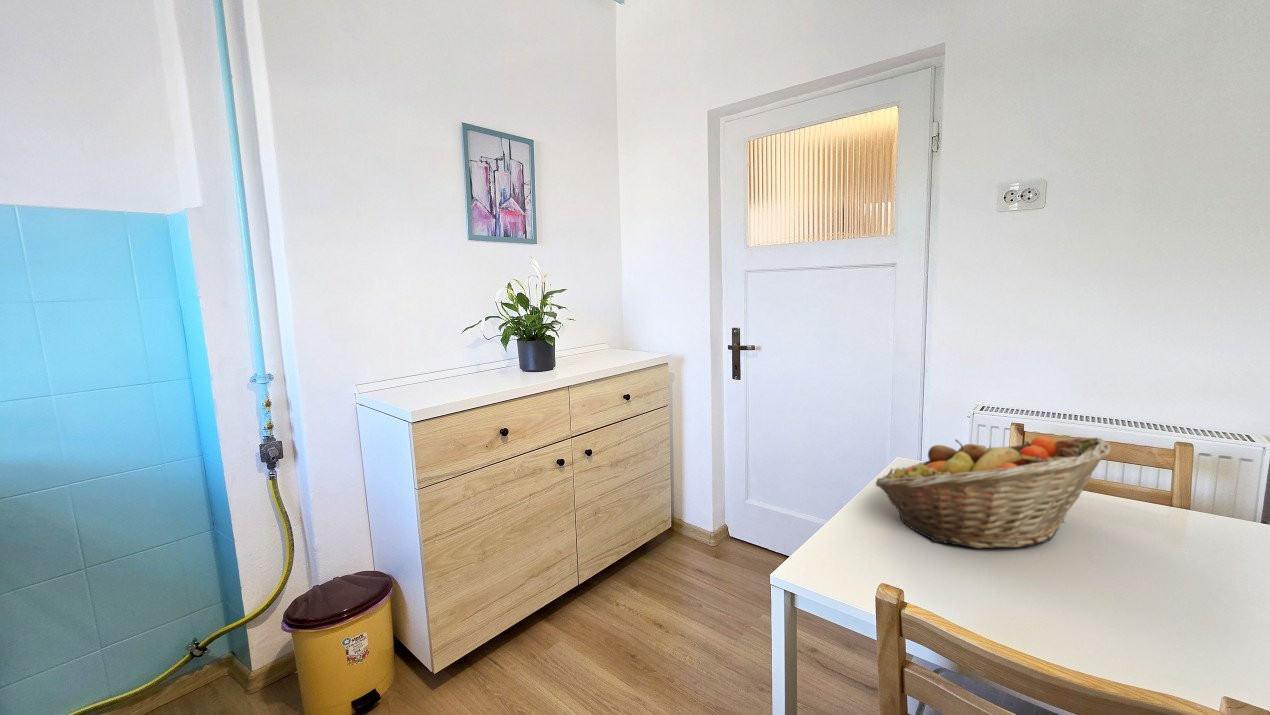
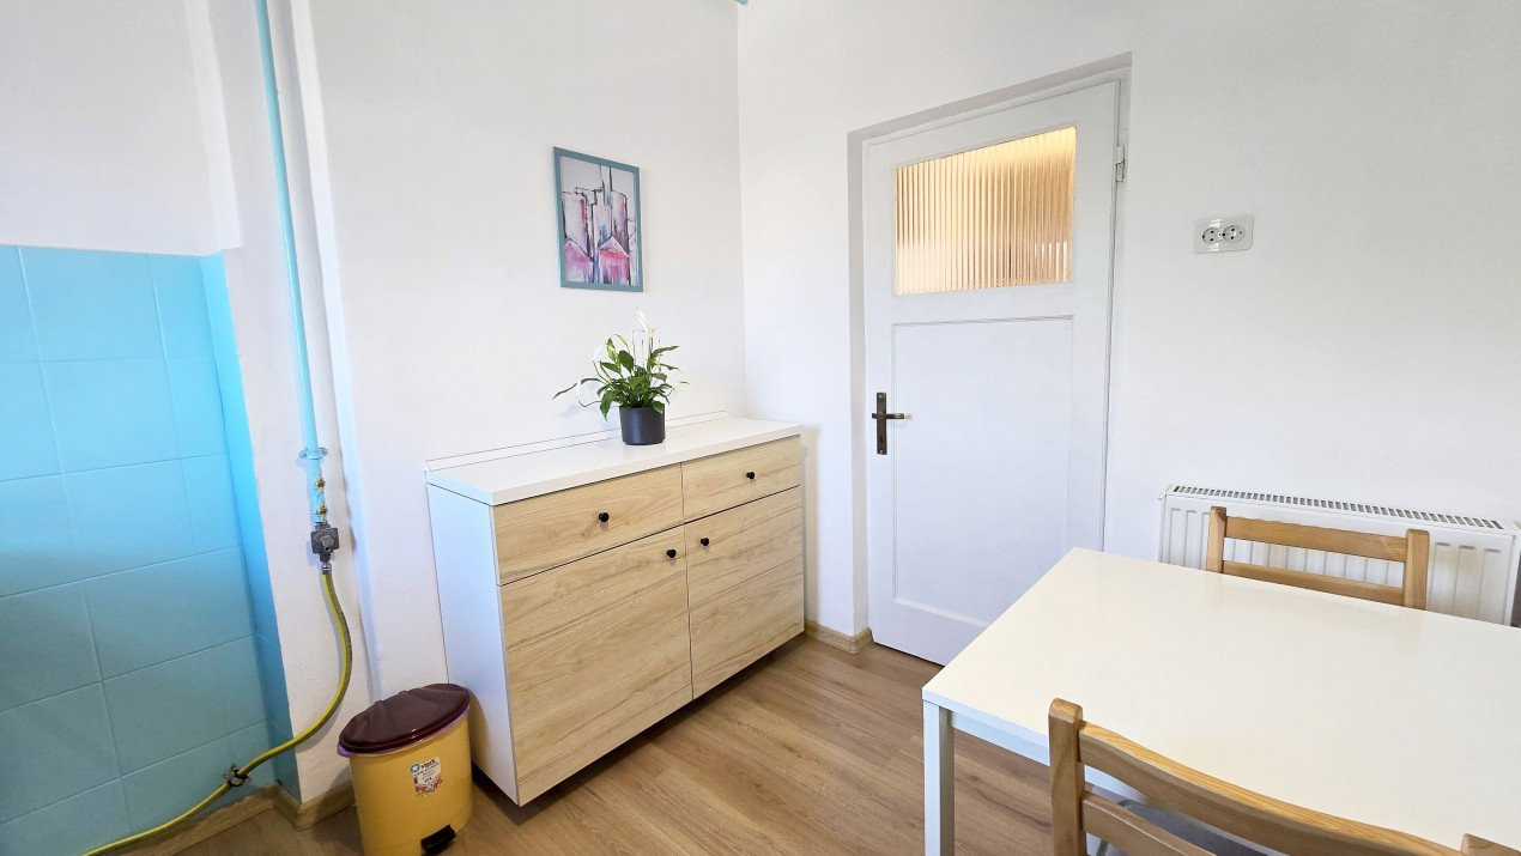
- fruit basket (987, 479)
